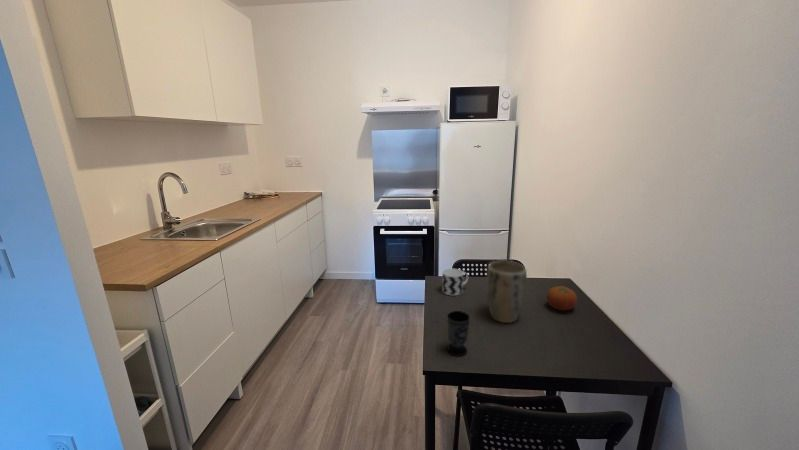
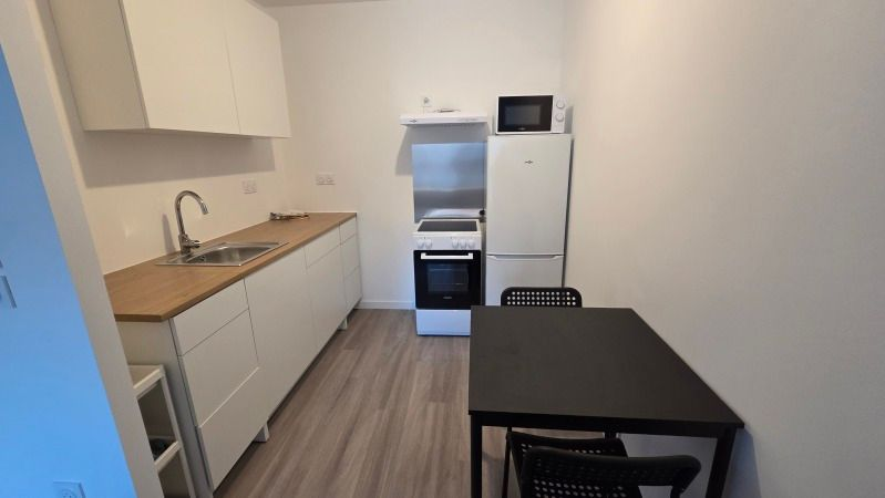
- cup (457, 333)
- fruit (561, 298)
- cup (455, 281)
- plant pot (505, 292)
